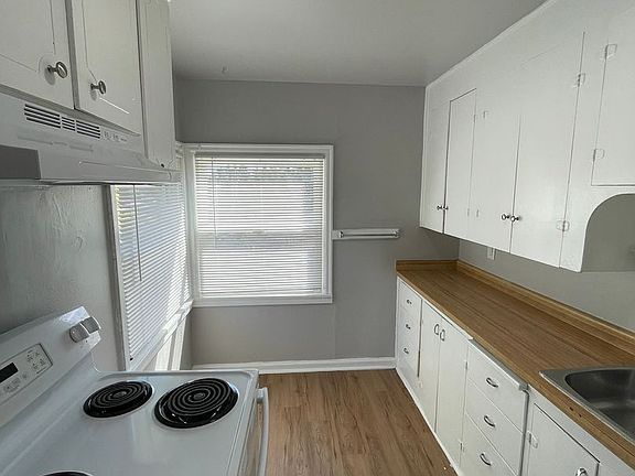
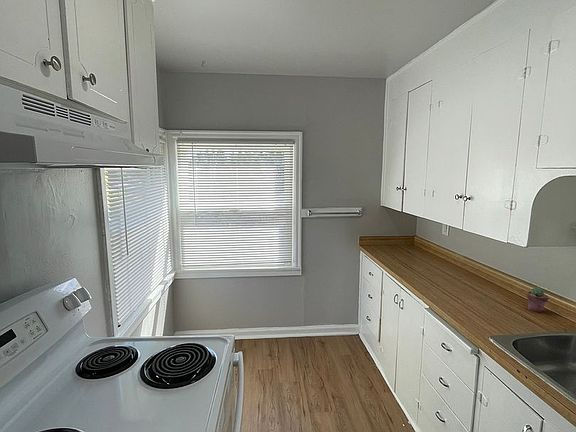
+ potted succulent (536, 298)
